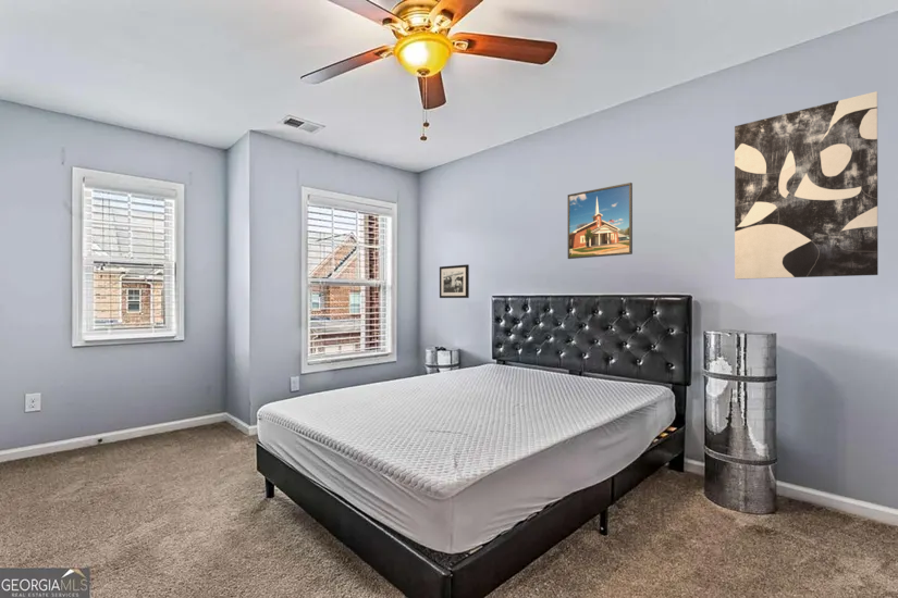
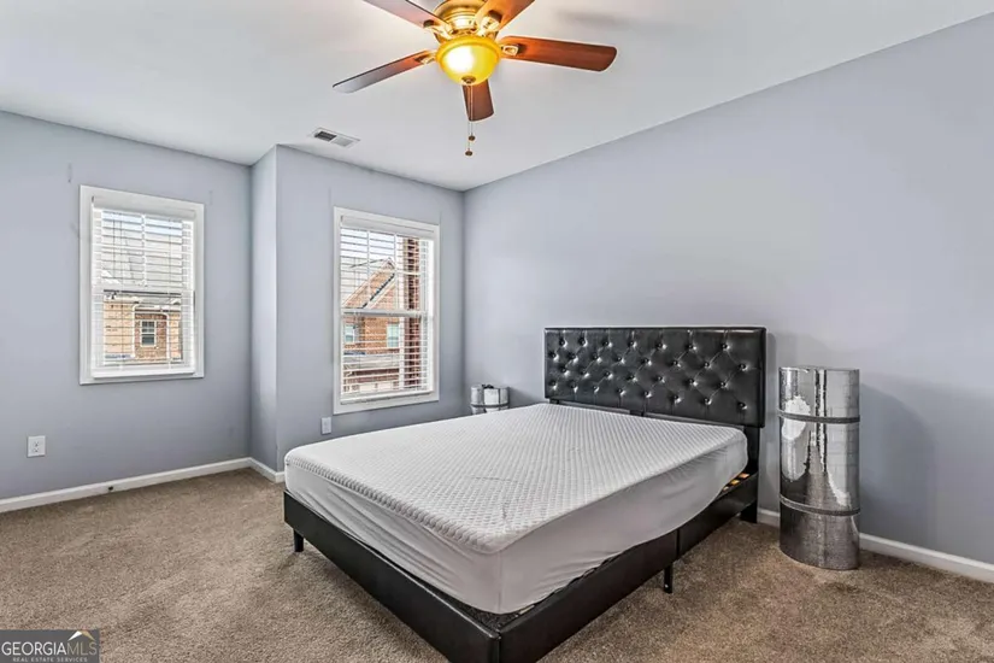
- picture frame (453, 282)
- wall art (800, 194)
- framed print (598, 223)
